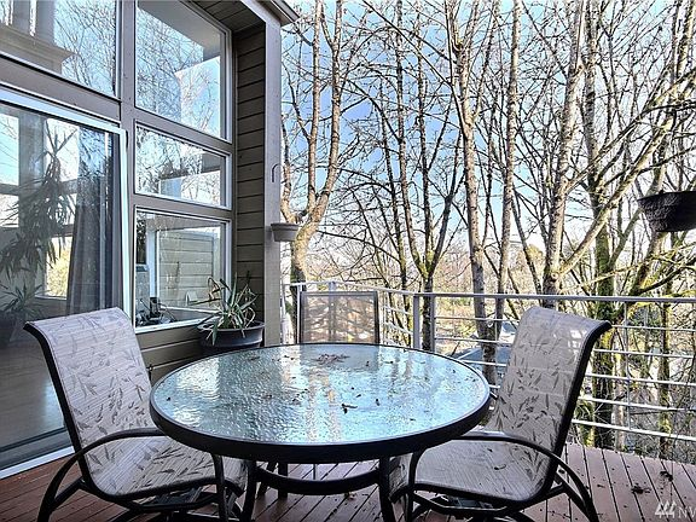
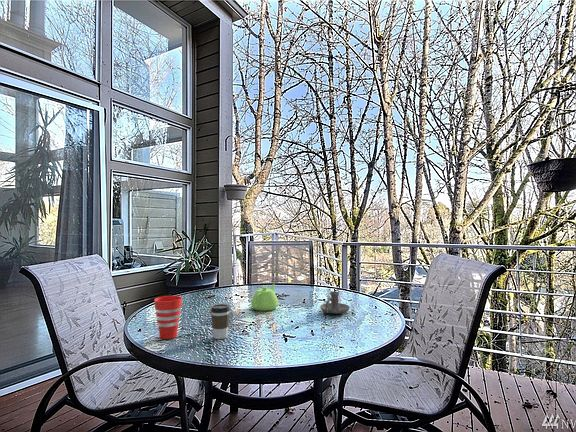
+ cup (168, 317)
+ candle holder (333, 302)
+ coffee cup (220, 321)
+ teapot (265, 296)
